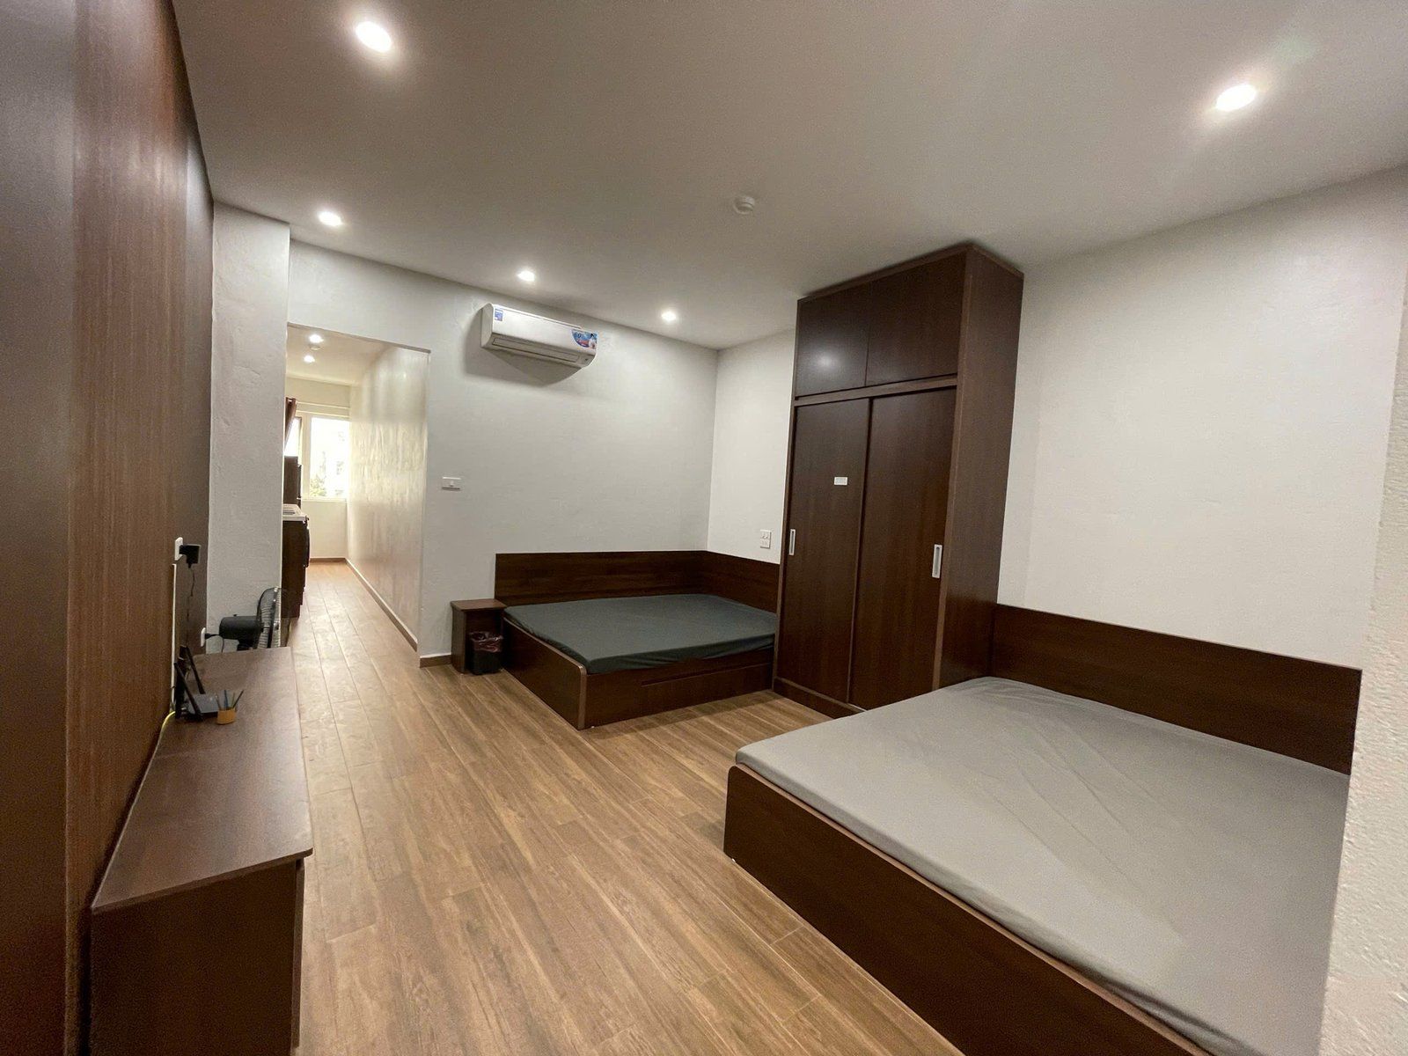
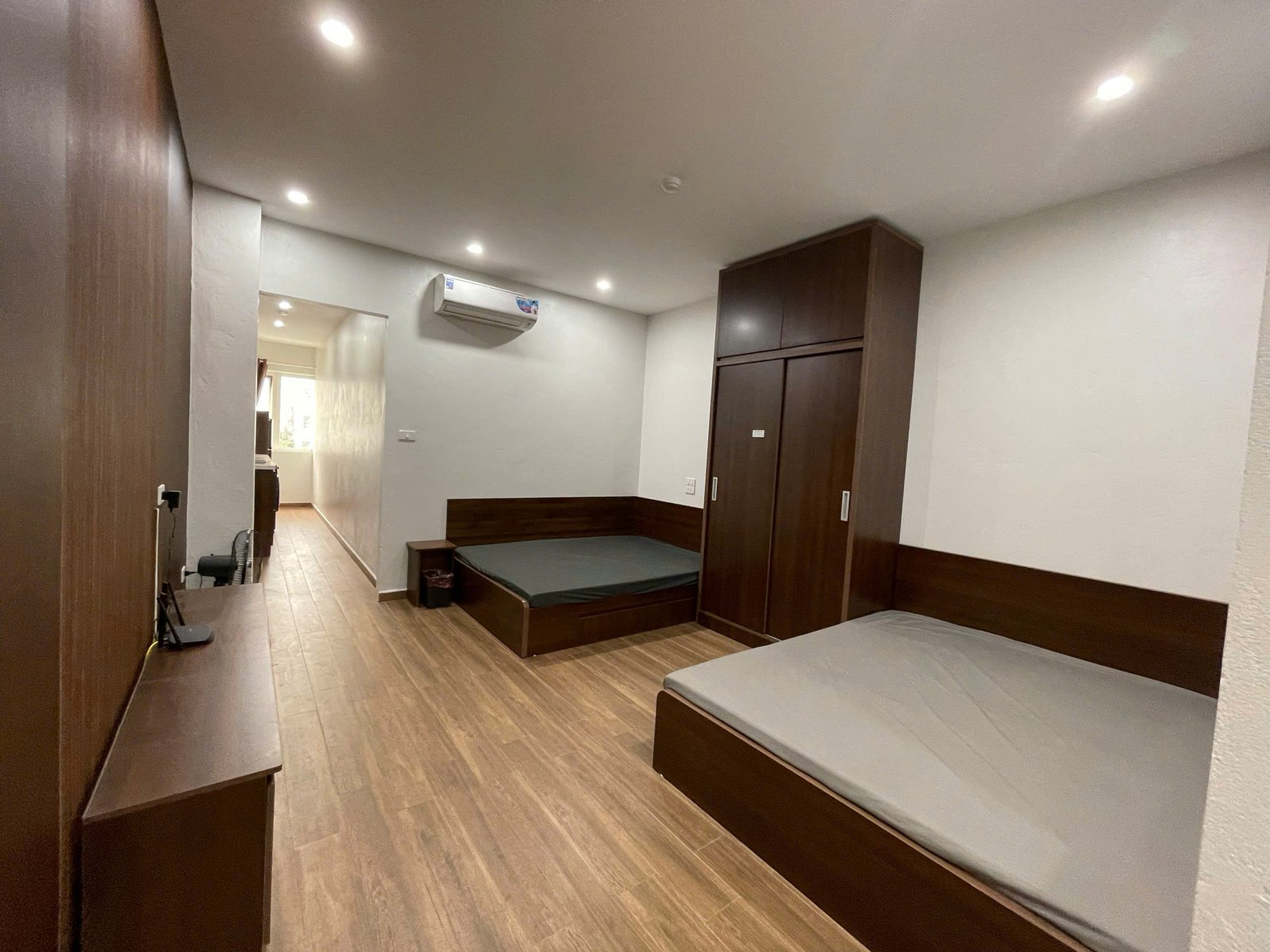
- pencil box (227, 704)
